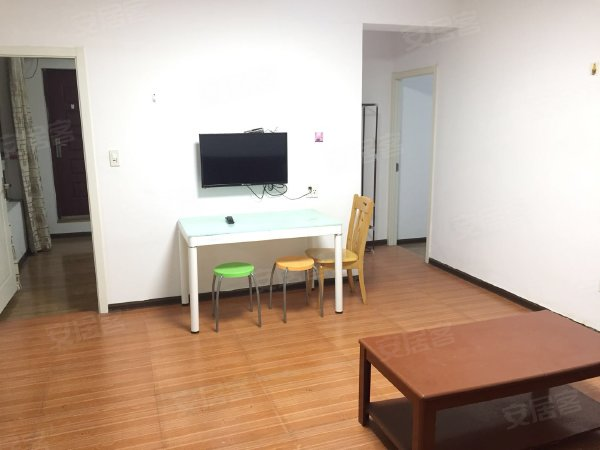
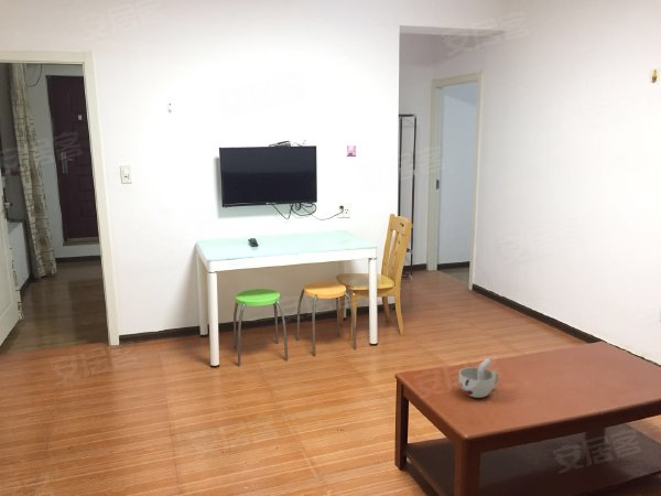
+ cup (480, 377)
